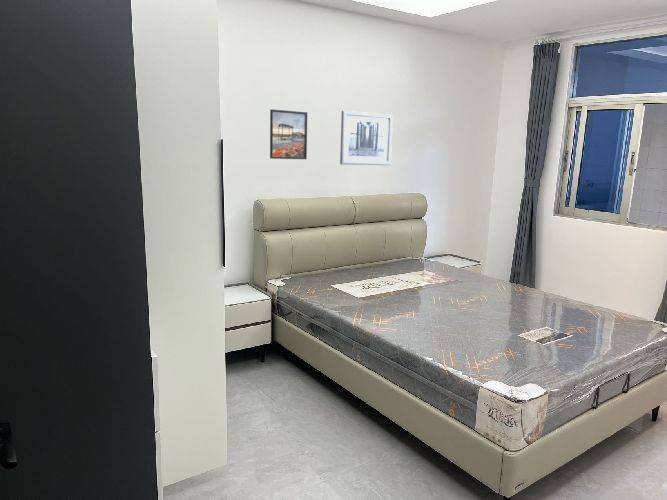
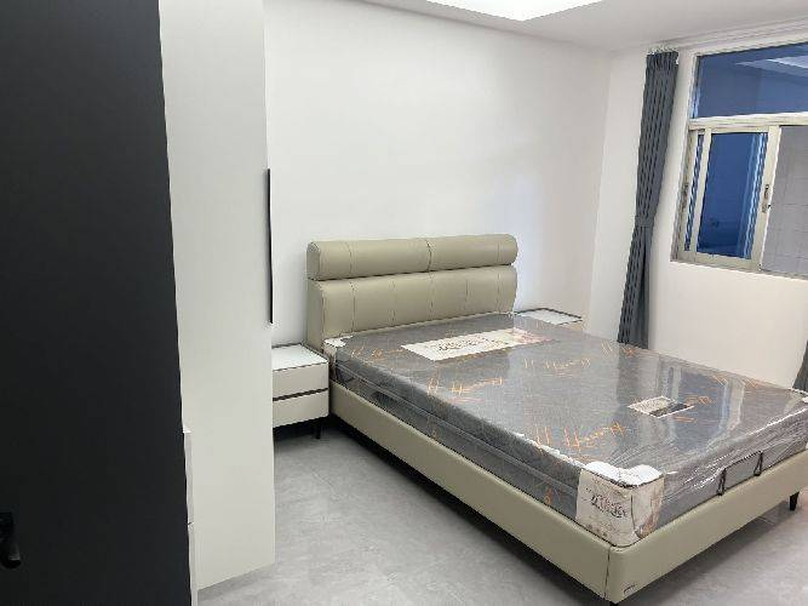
- wall art (367, 139)
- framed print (289, 135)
